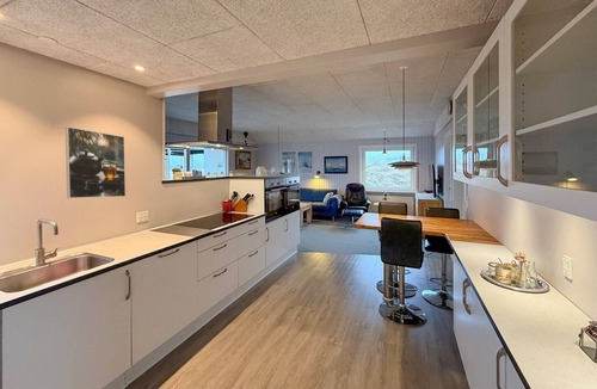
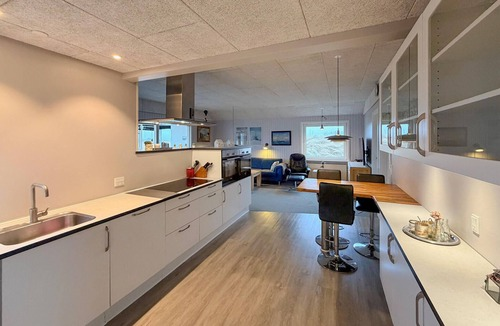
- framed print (98, 165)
